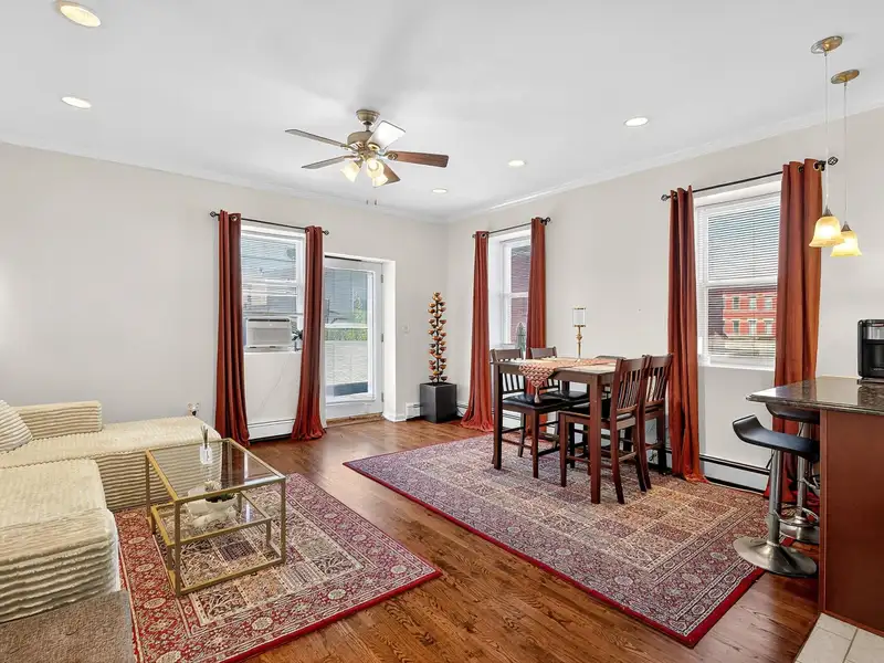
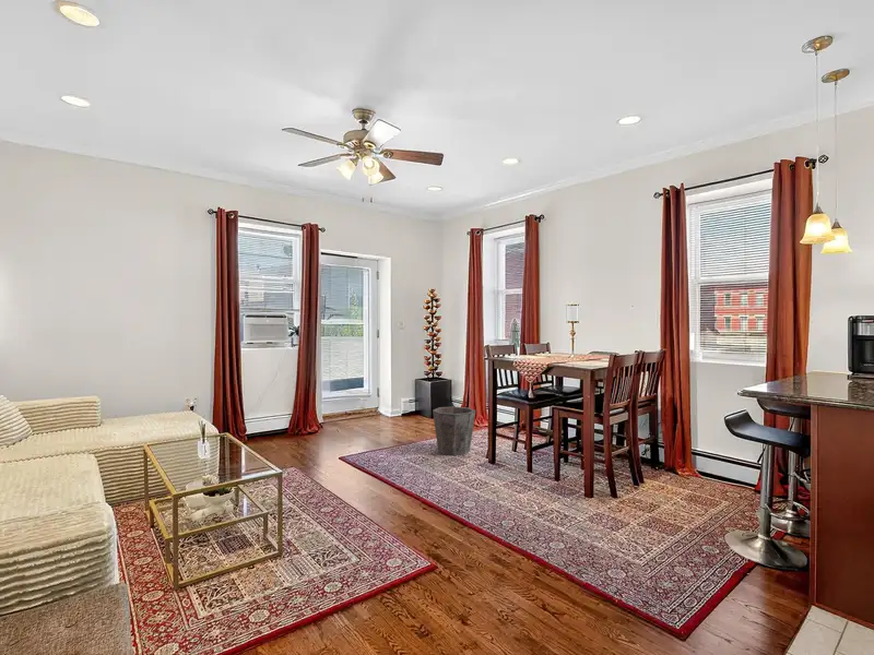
+ waste bin (453, 430)
